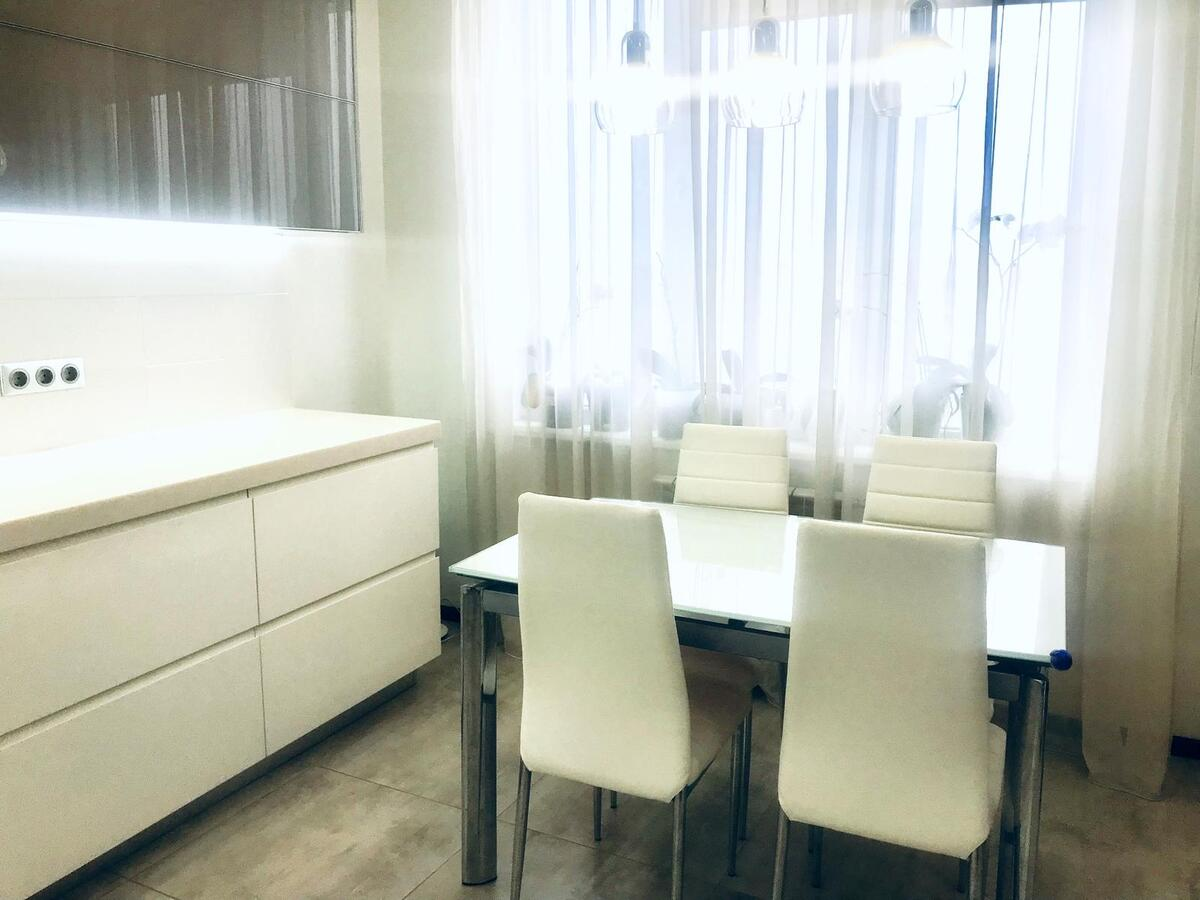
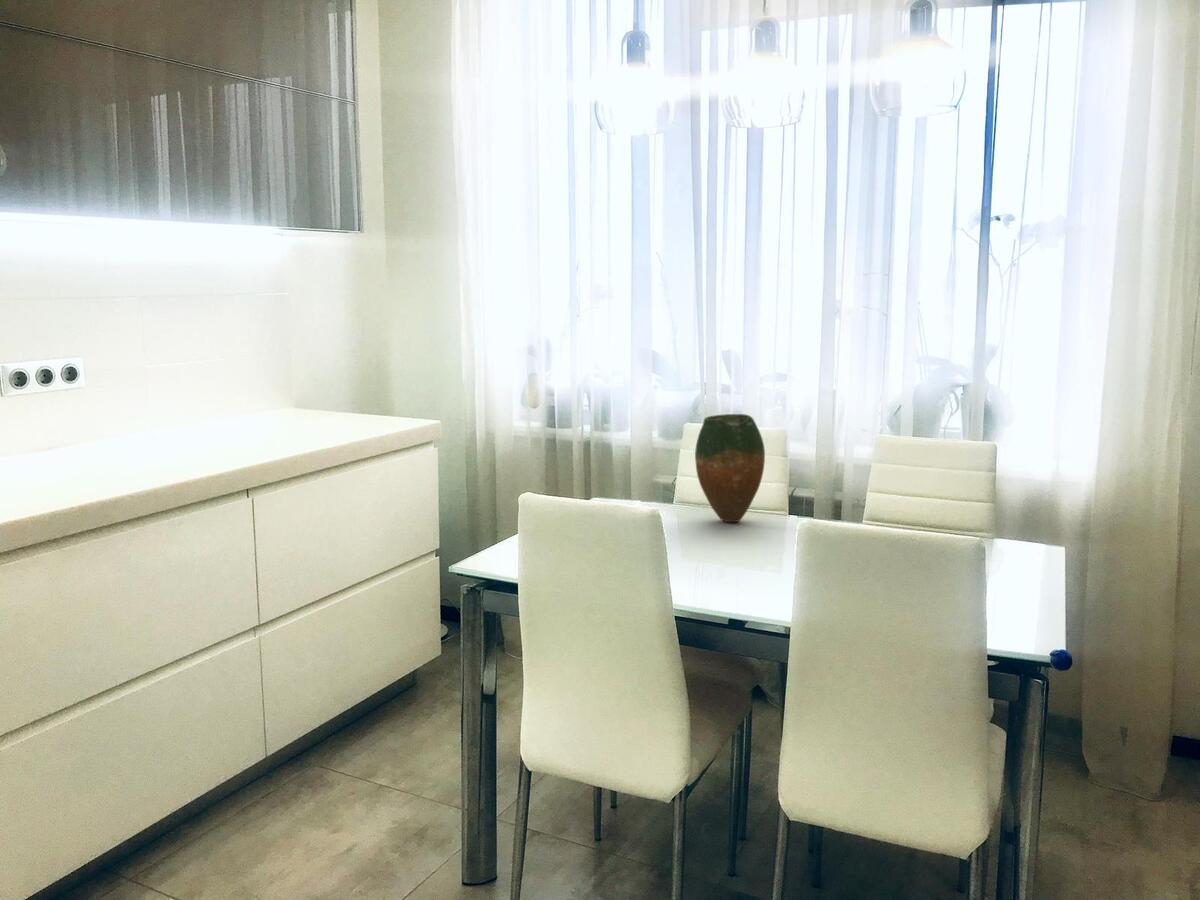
+ vase (729, 468)
